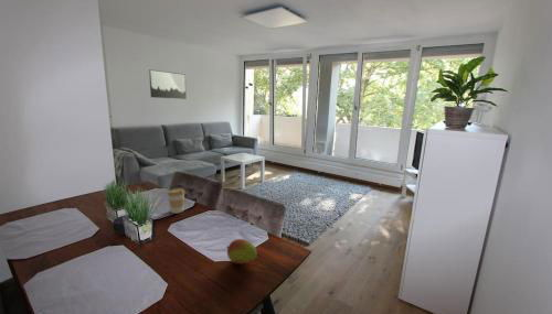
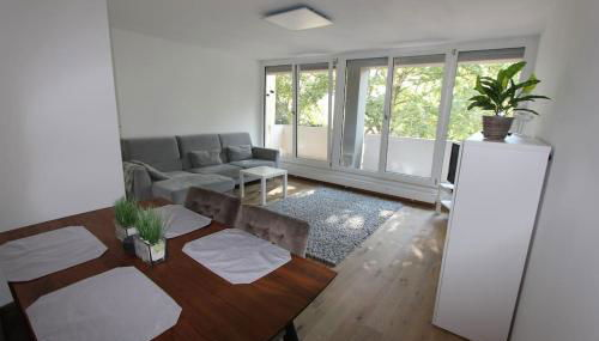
- wall art (168, 85)
- coffee cup (177, 199)
- fruit (241, 251)
